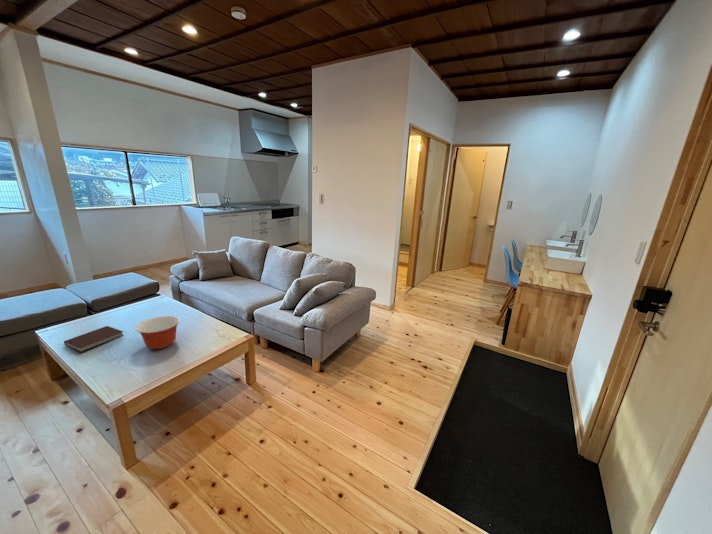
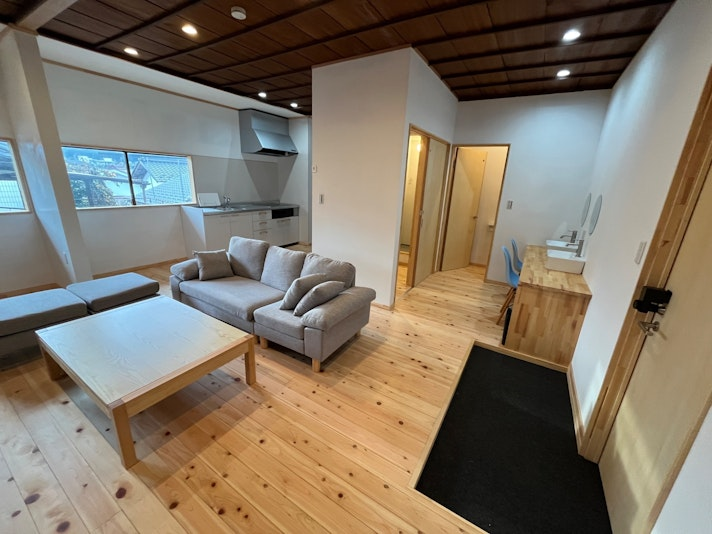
- mixing bowl (159, 334)
- notebook (94, 338)
